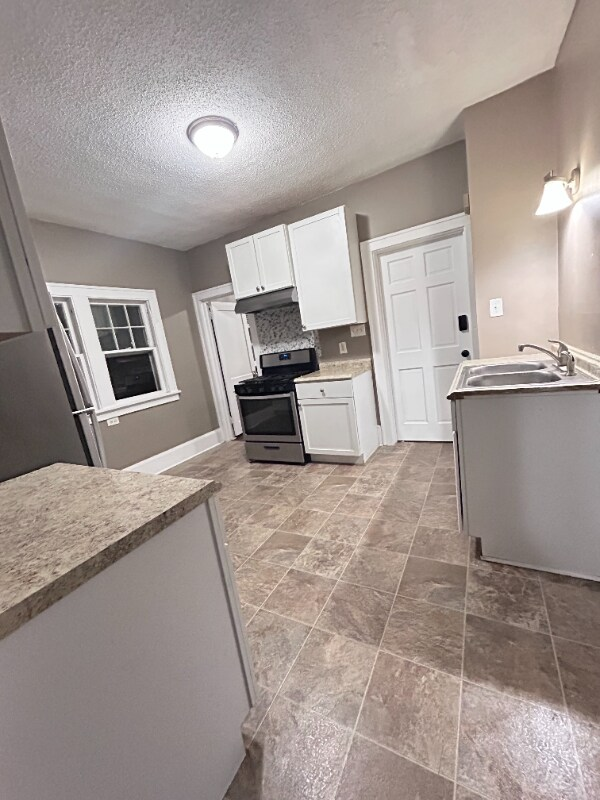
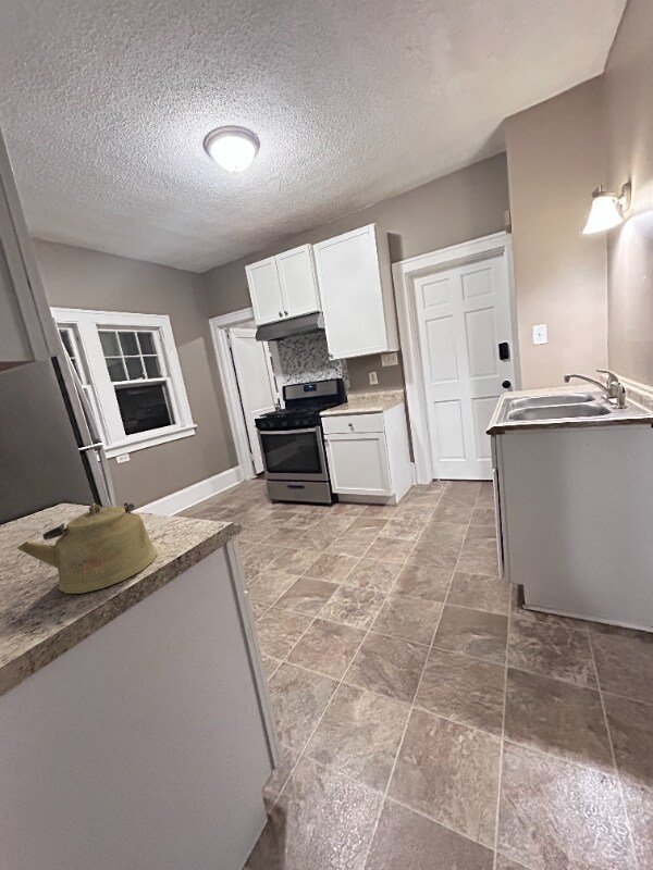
+ kettle (90, 539)
